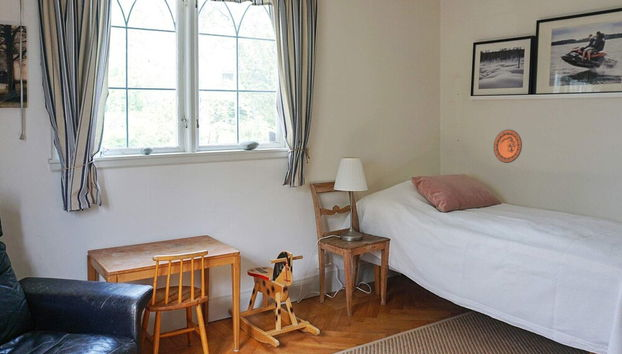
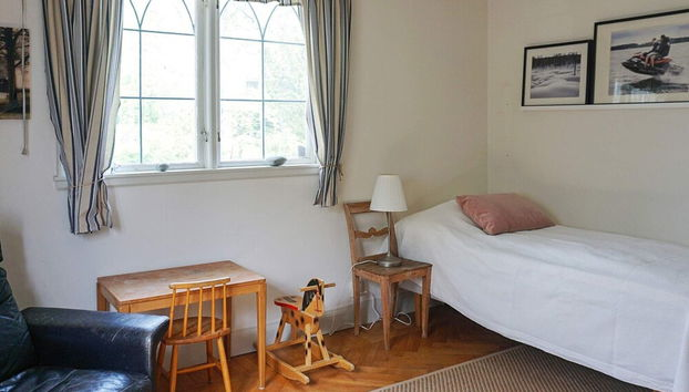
- decorative plate (507, 146)
